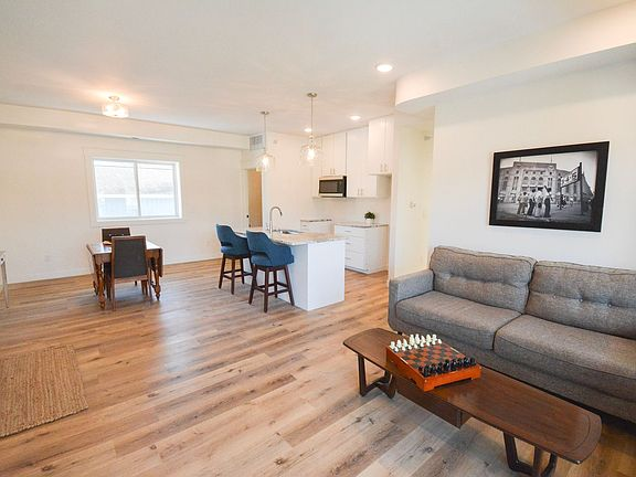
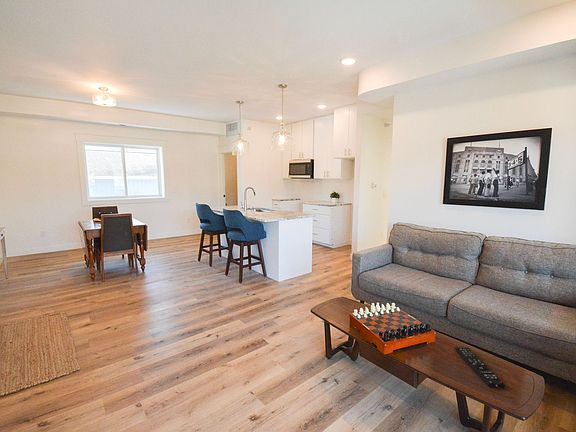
+ remote control (477, 365)
